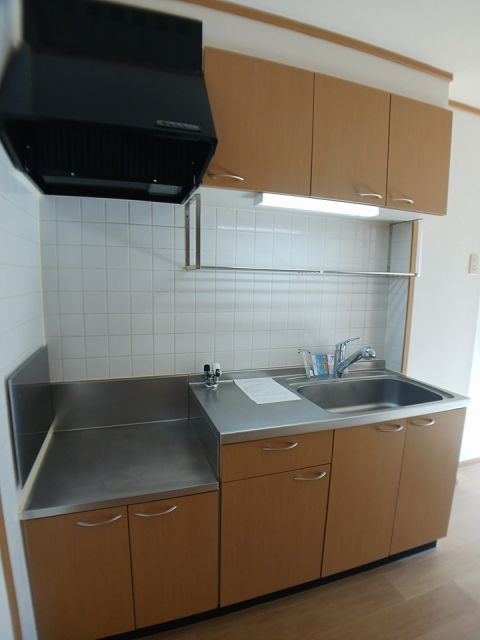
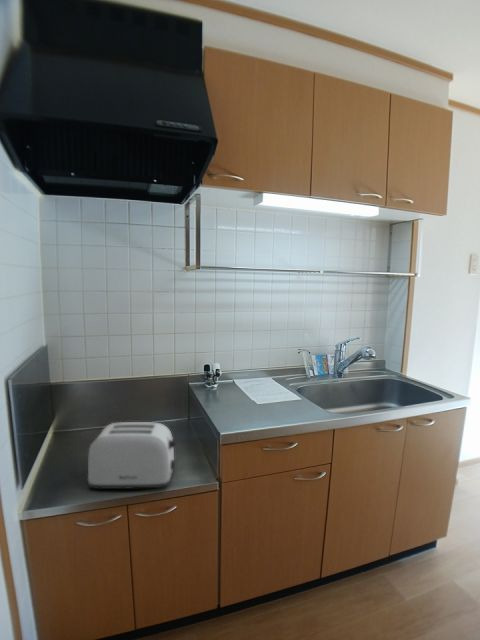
+ toaster (134, 453)
